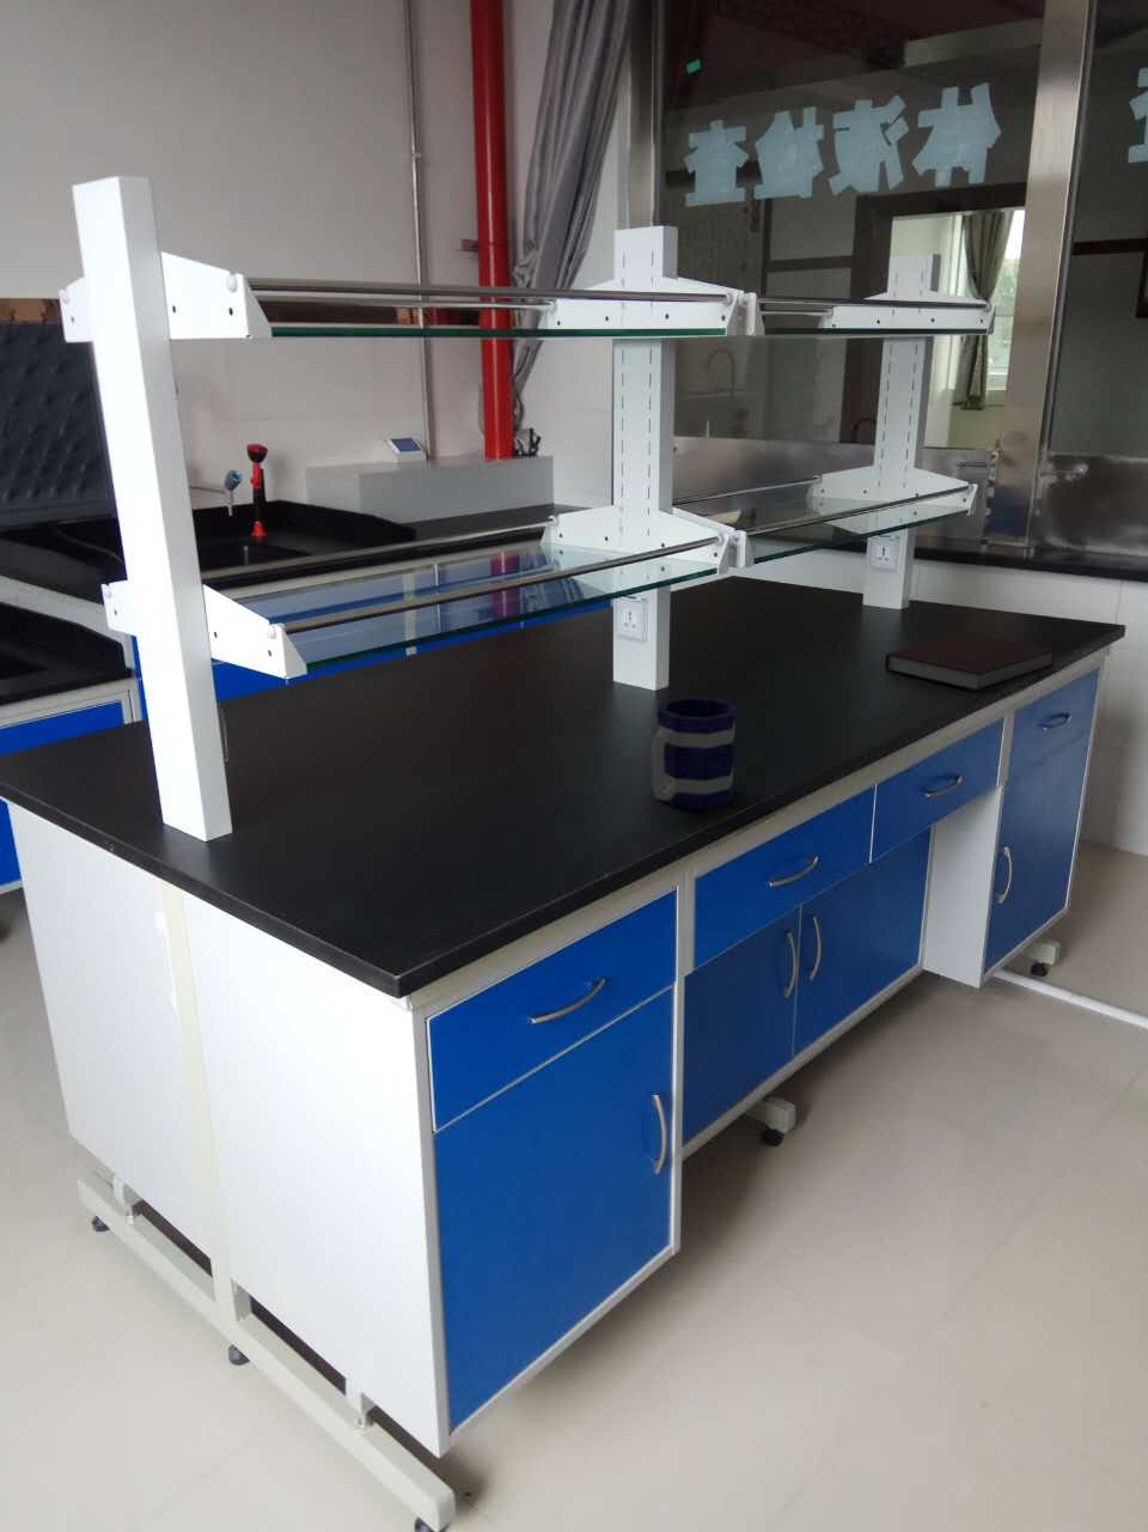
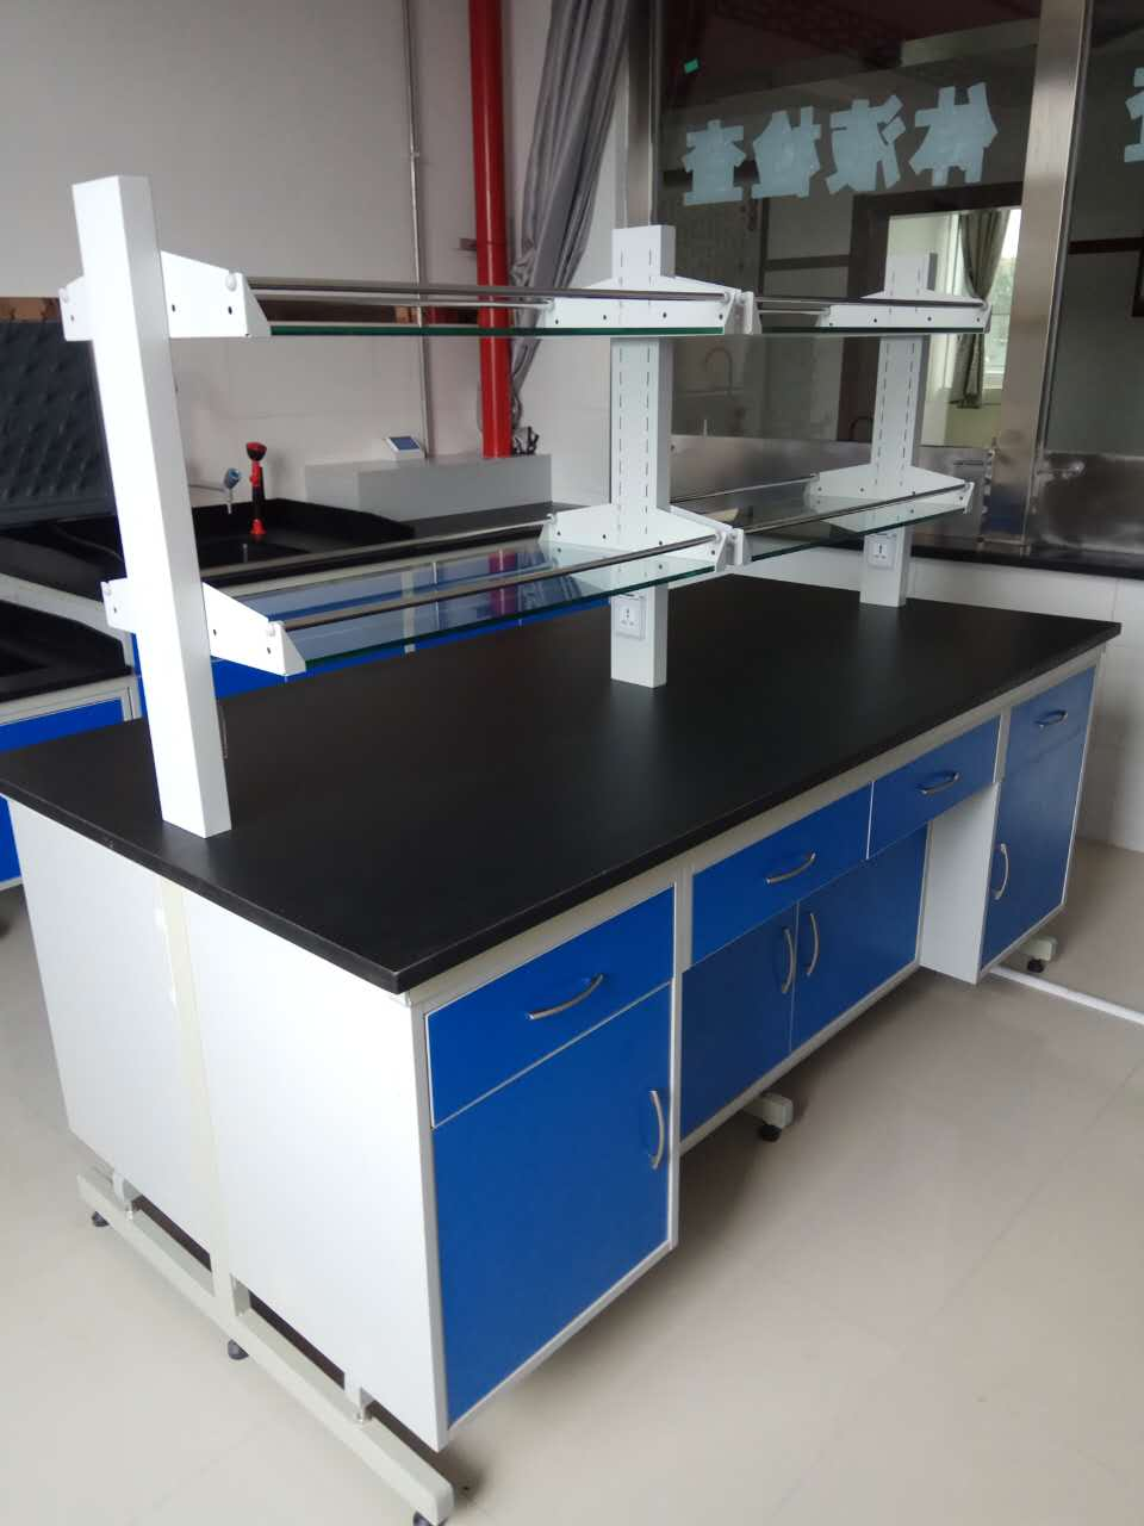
- notebook (970, 660)
- mug (686, 756)
